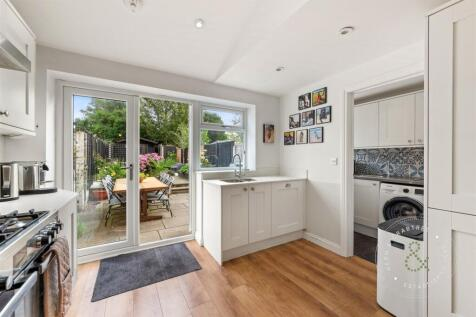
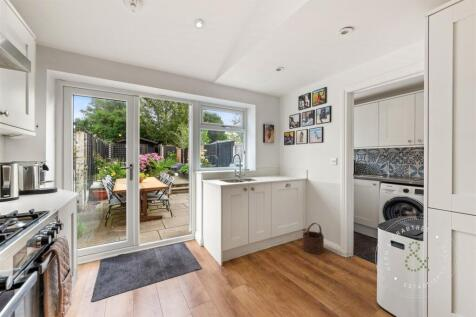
+ wooden bucket (313, 236)
